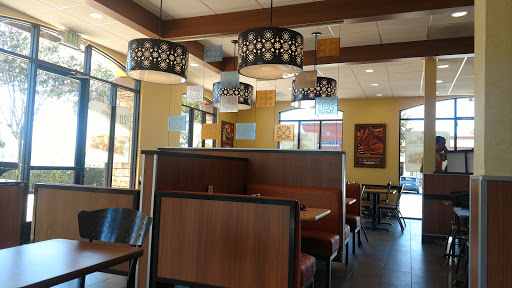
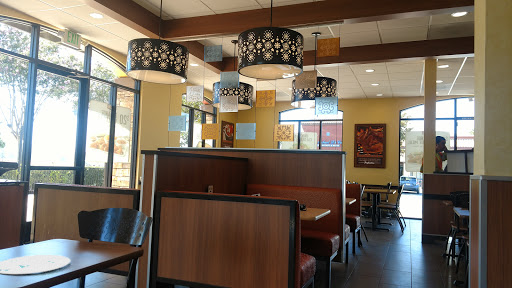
+ plate (32, 260)
